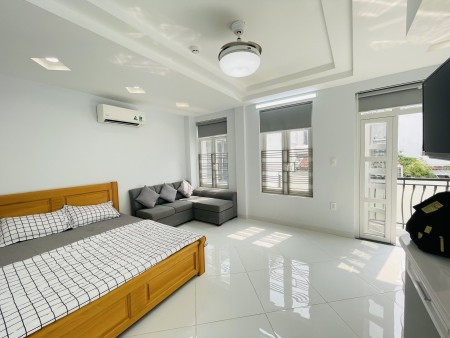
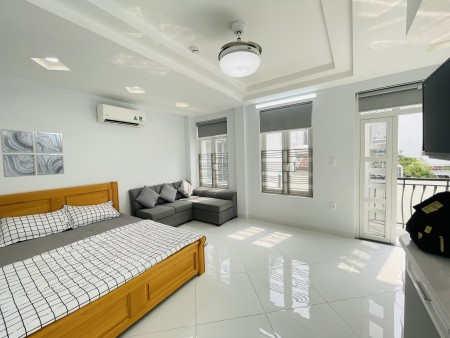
+ wall art (34, 154)
